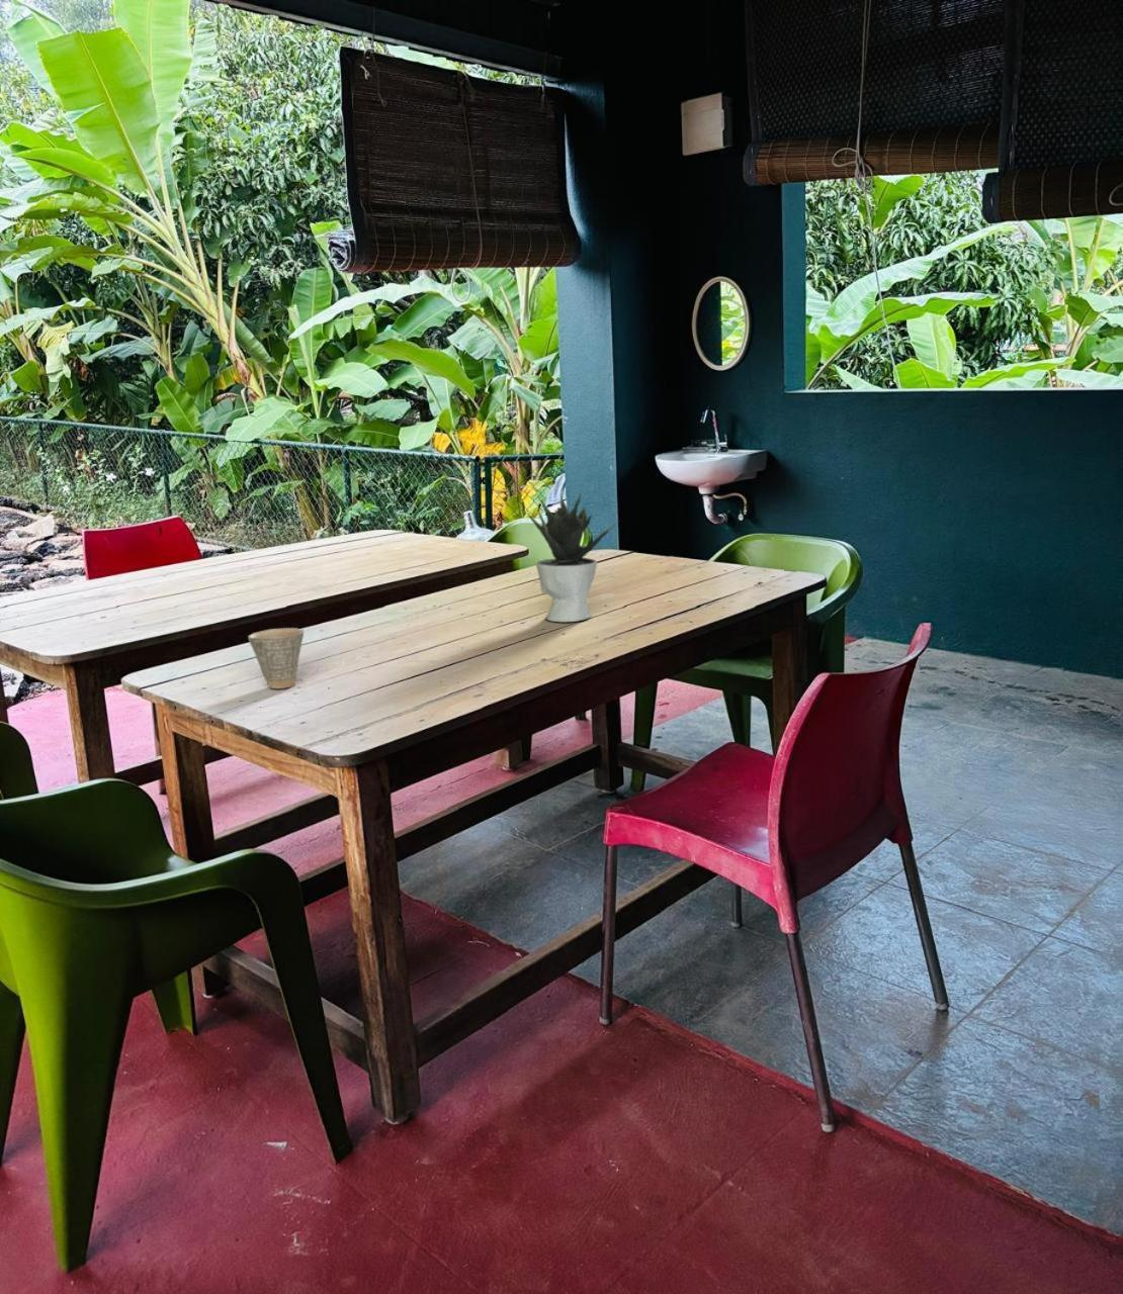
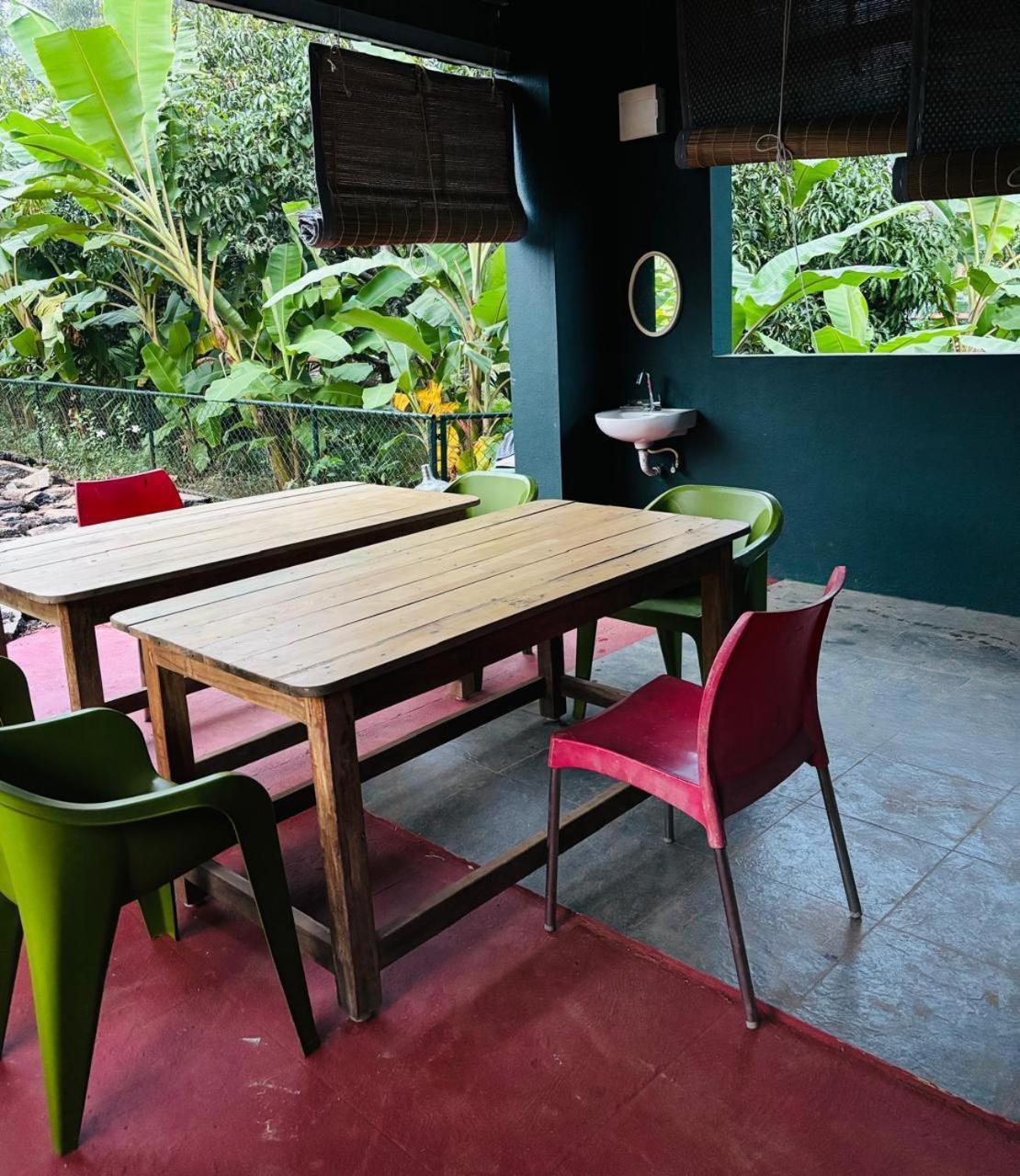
- cup (279, 658)
- potted plant (560, 555)
